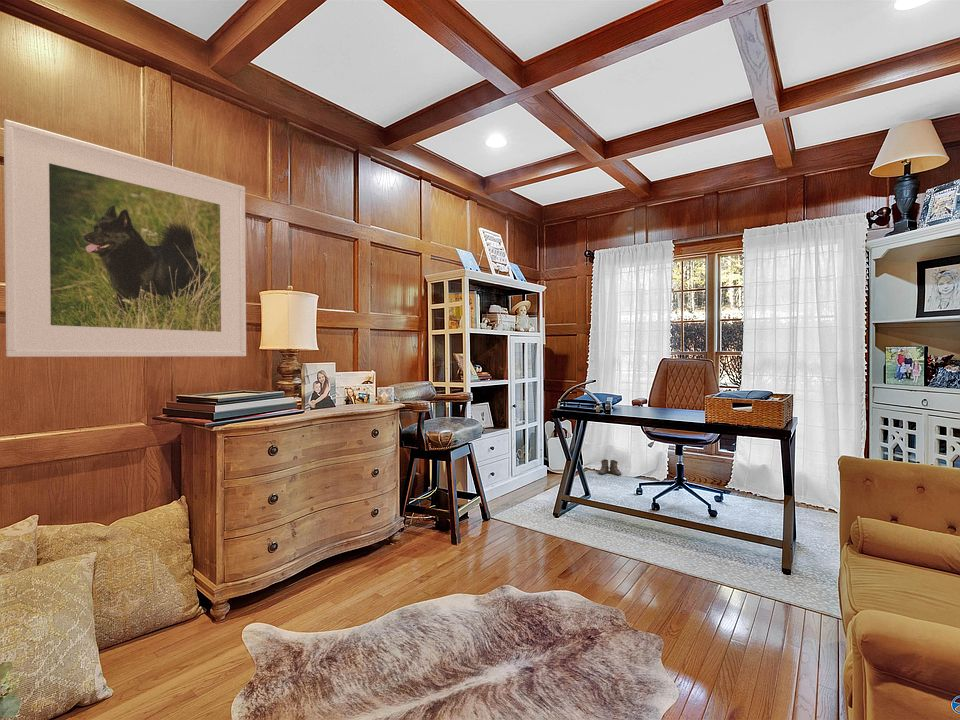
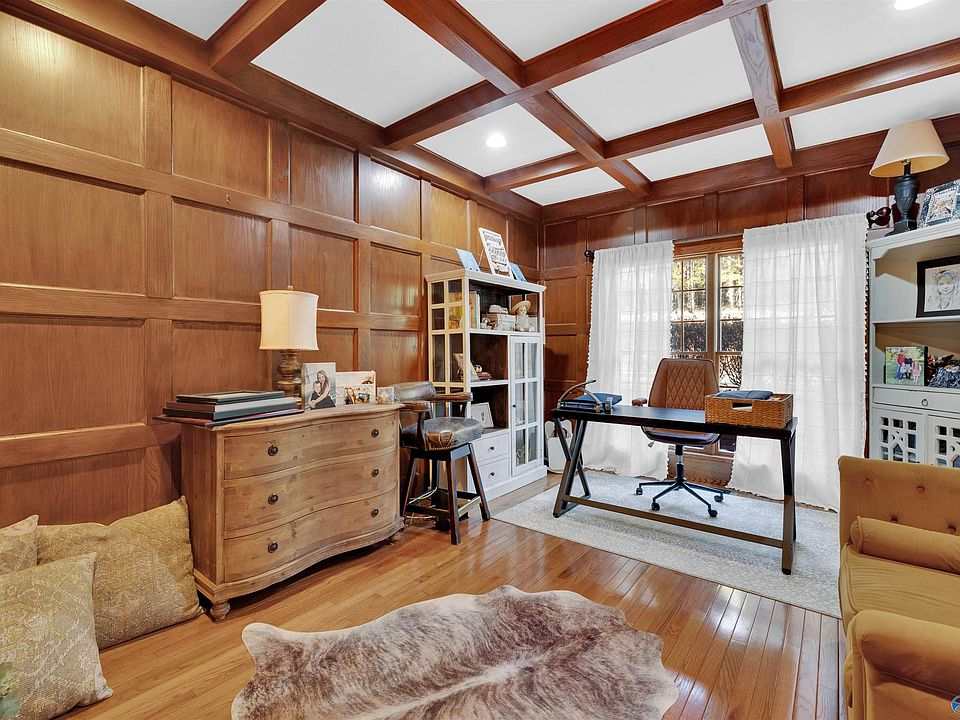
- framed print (145, 257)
- boots (608, 467)
